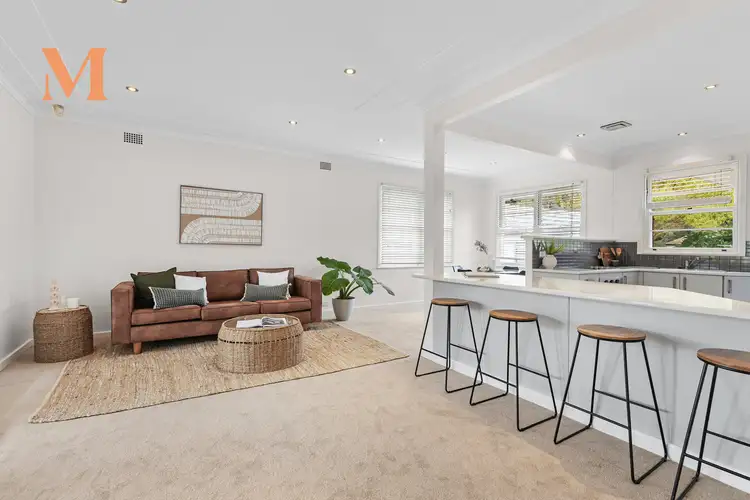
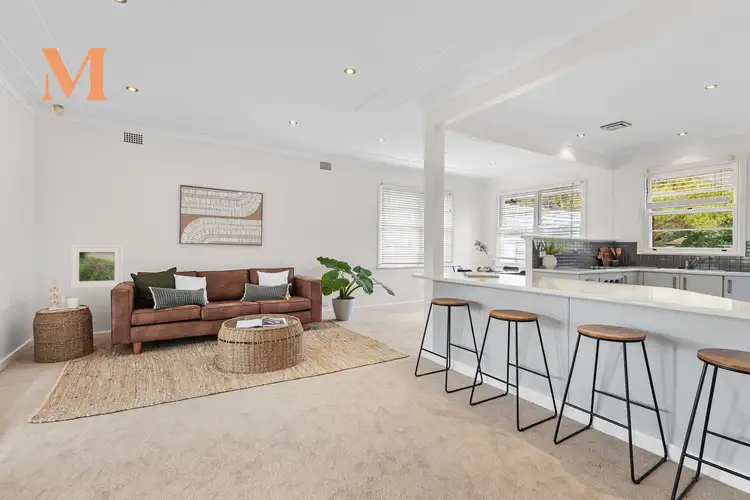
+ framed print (97, 266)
